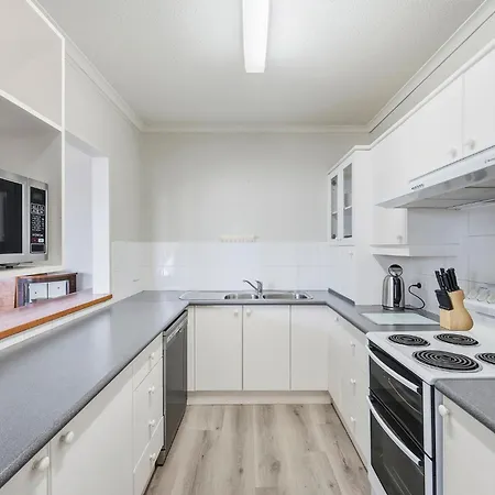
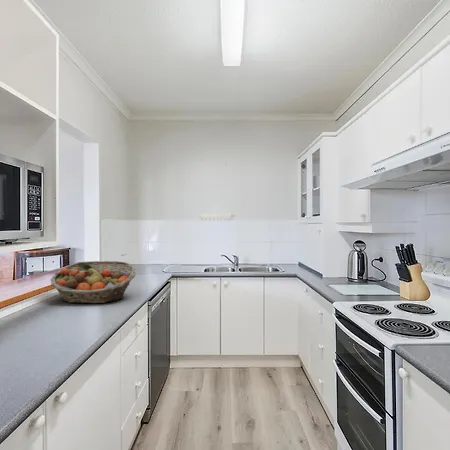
+ fruit basket (94, 281)
